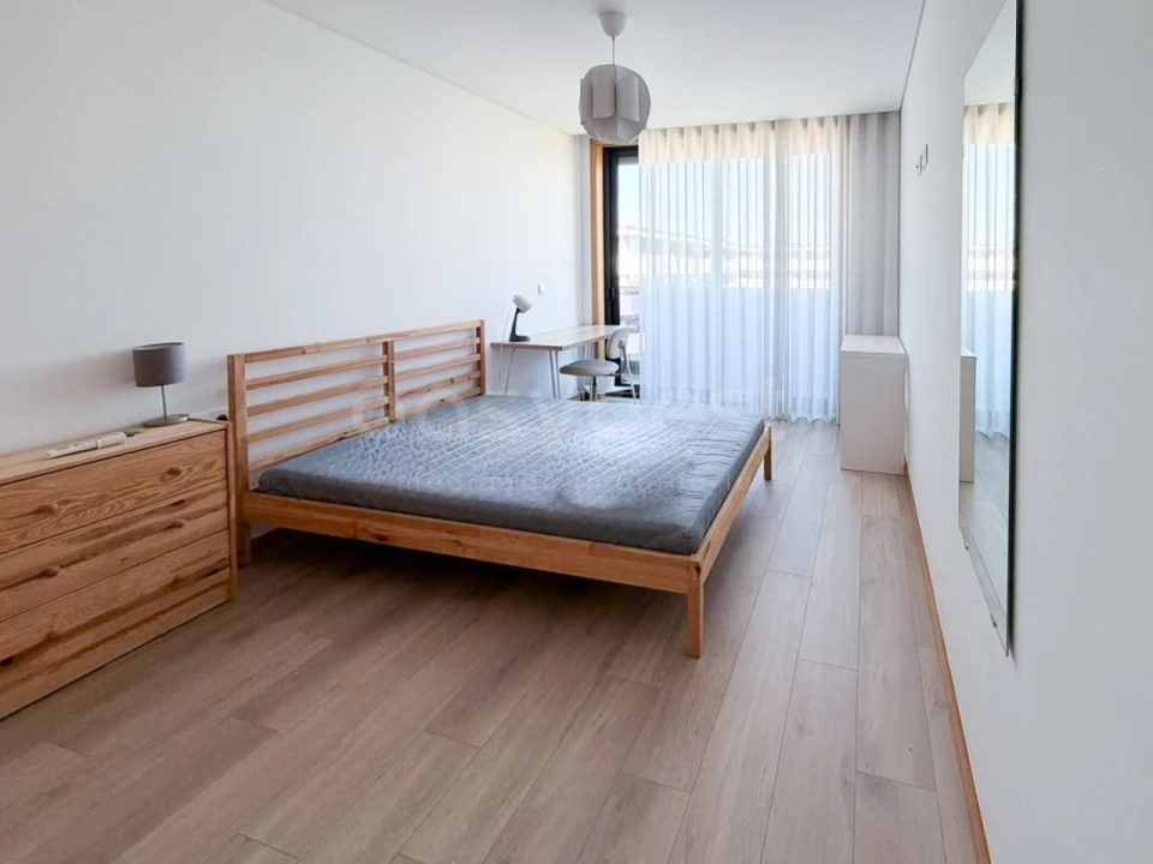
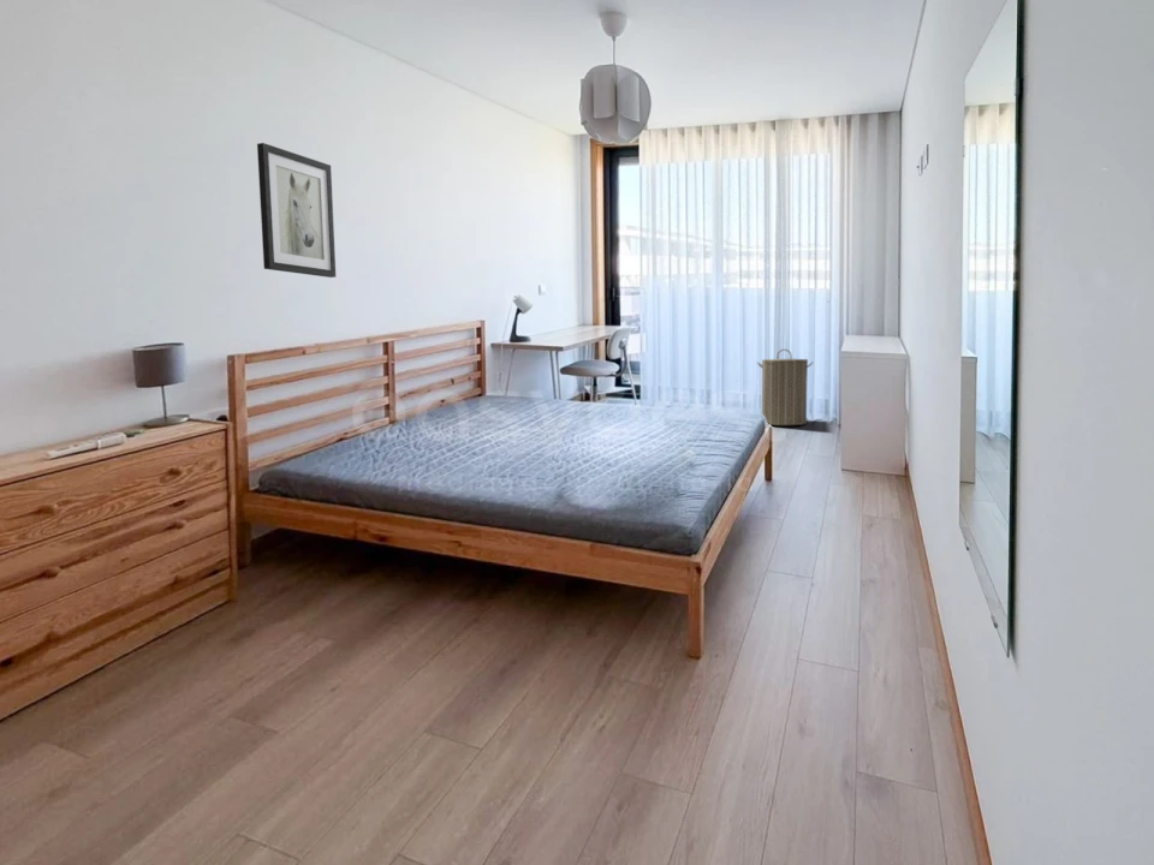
+ laundry hamper (784, 386)
+ wall art (298, 214)
